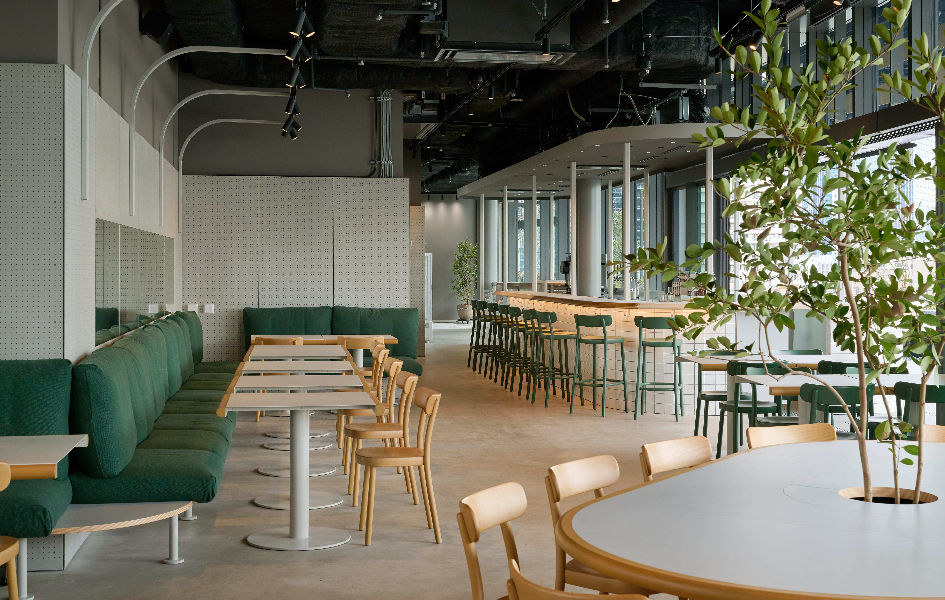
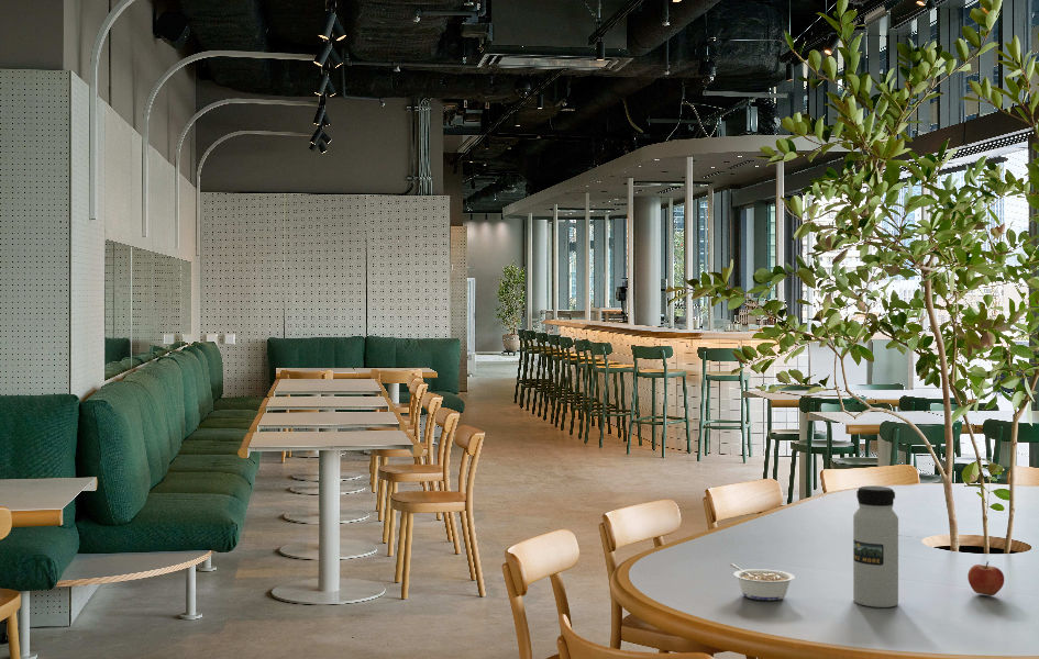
+ legume (761, 583)
+ apple (985, 577)
+ water bottle (875, 545)
